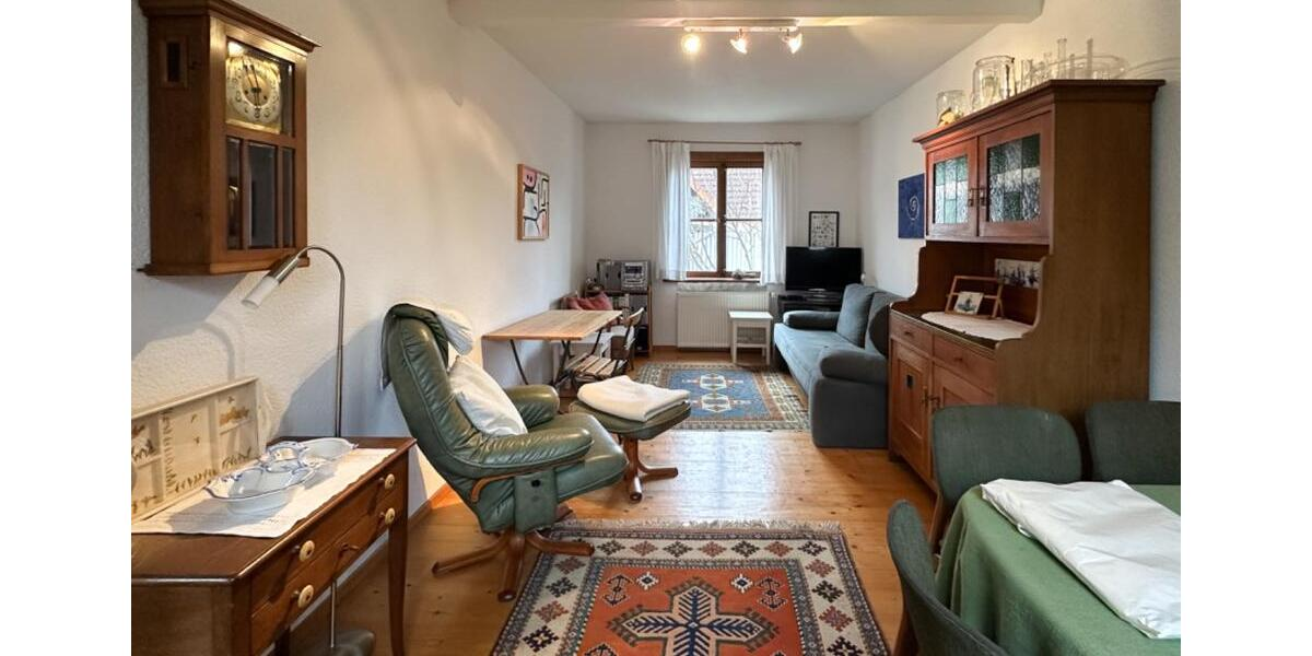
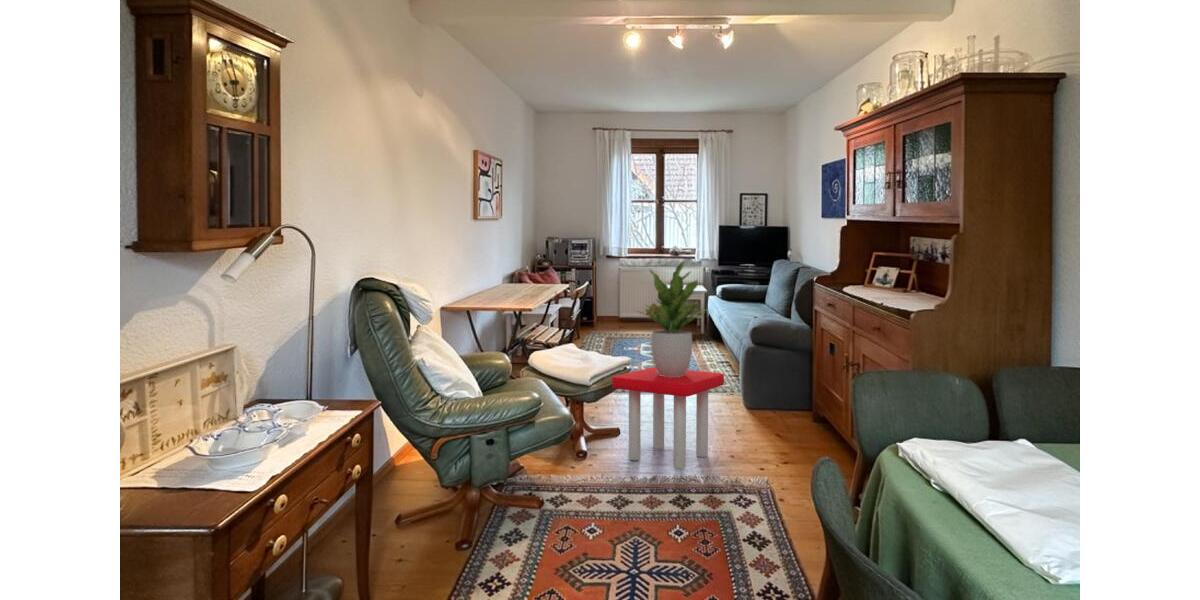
+ stool (663, 416)
+ potted plant (669, 318)
